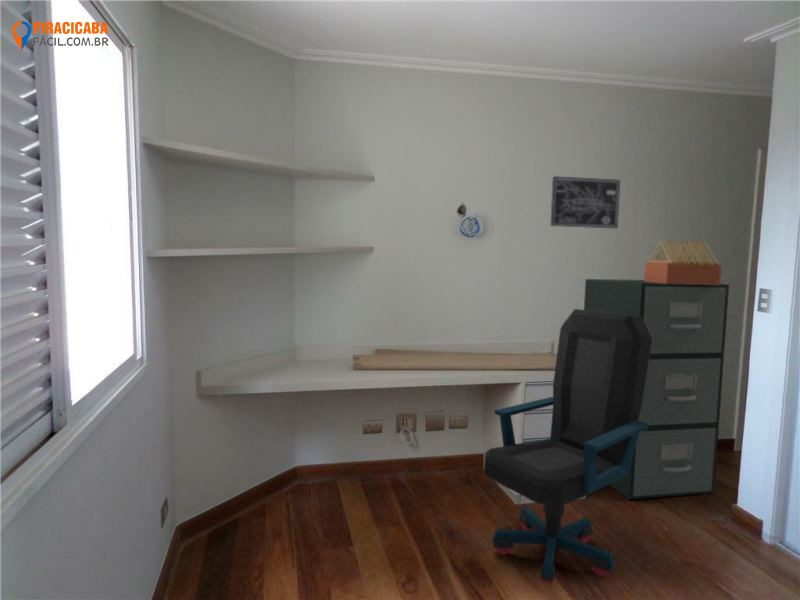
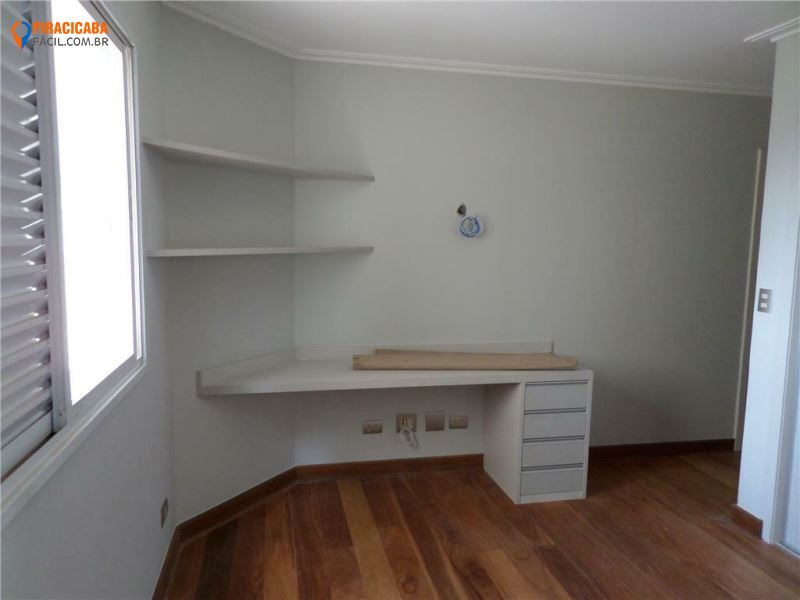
- chair (566, 434)
- filing cabinet (648, 381)
- wall art (585, 202)
- architectural model (681, 261)
